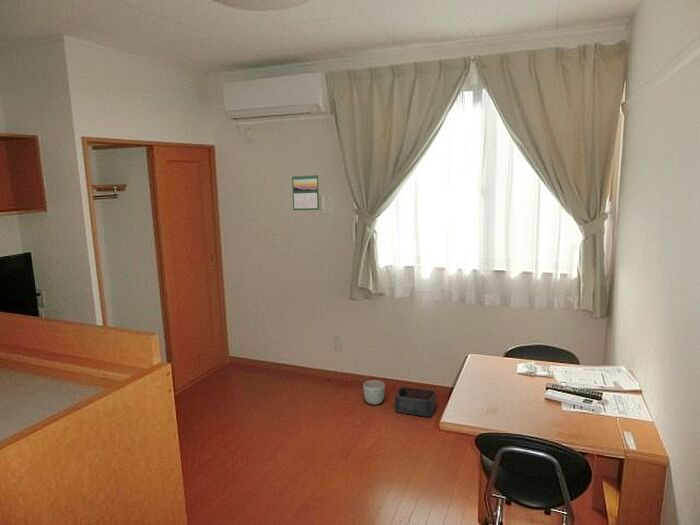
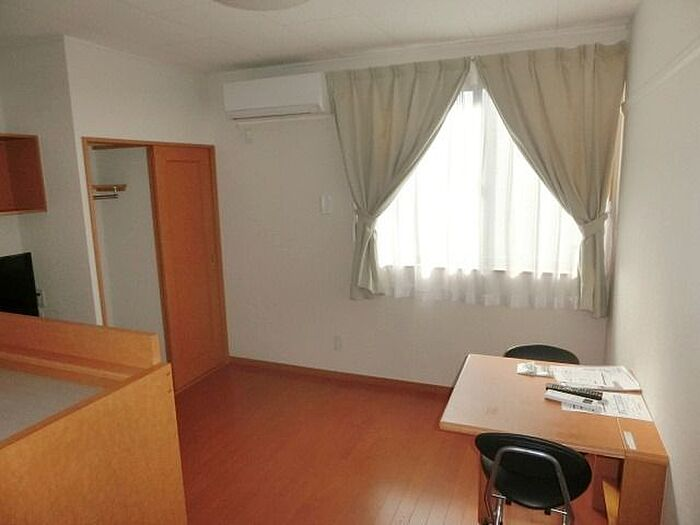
- planter (374, 393)
- storage bin (415, 401)
- calendar (305, 192)
